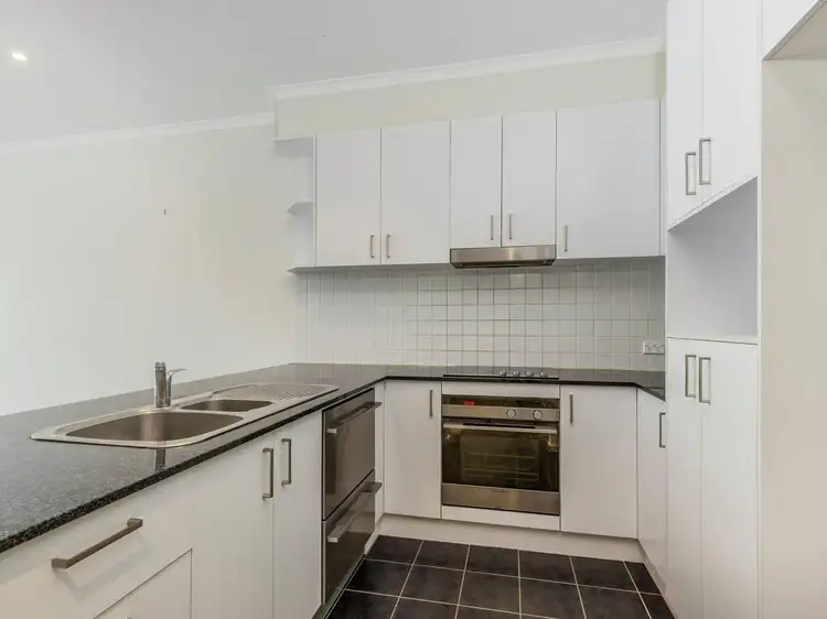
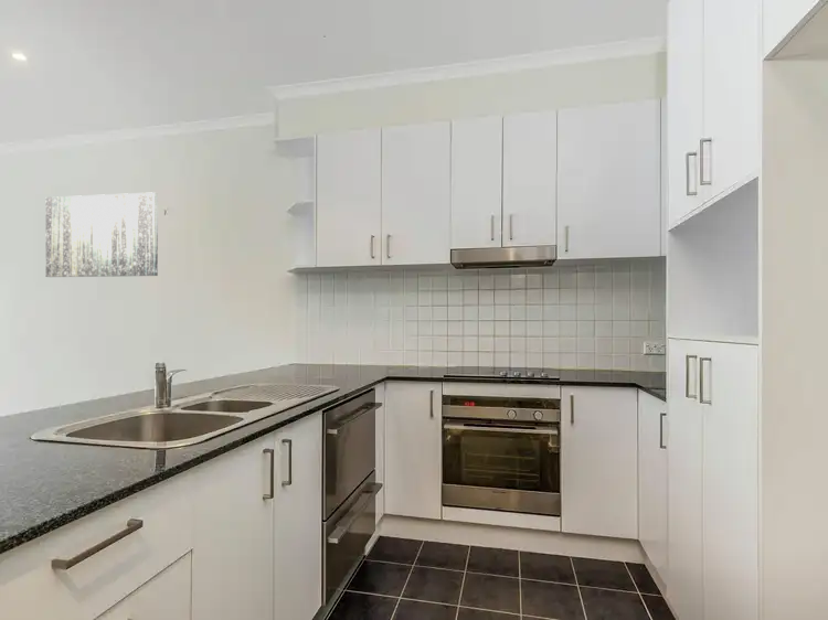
+ wall art (100, 235)
